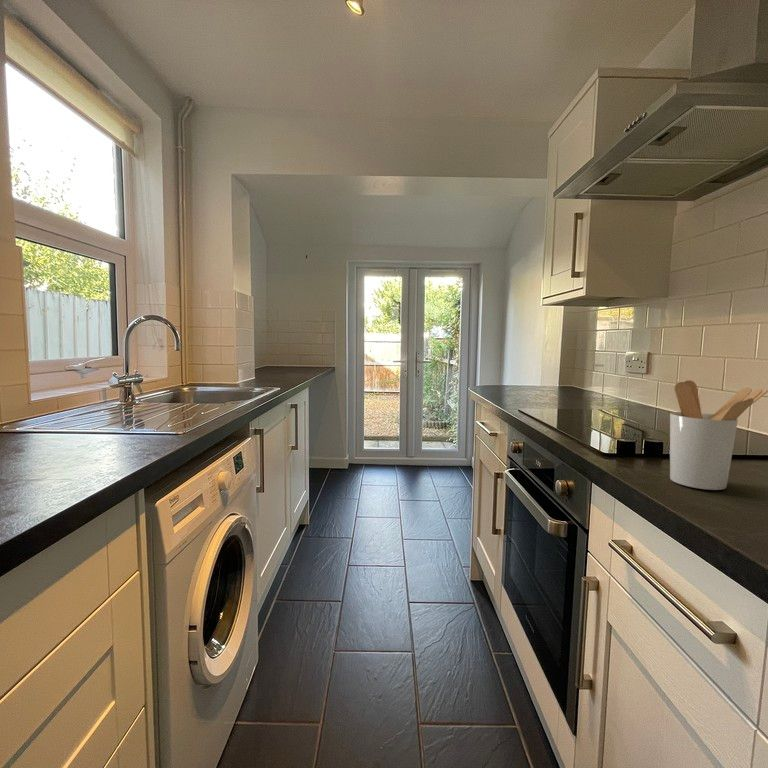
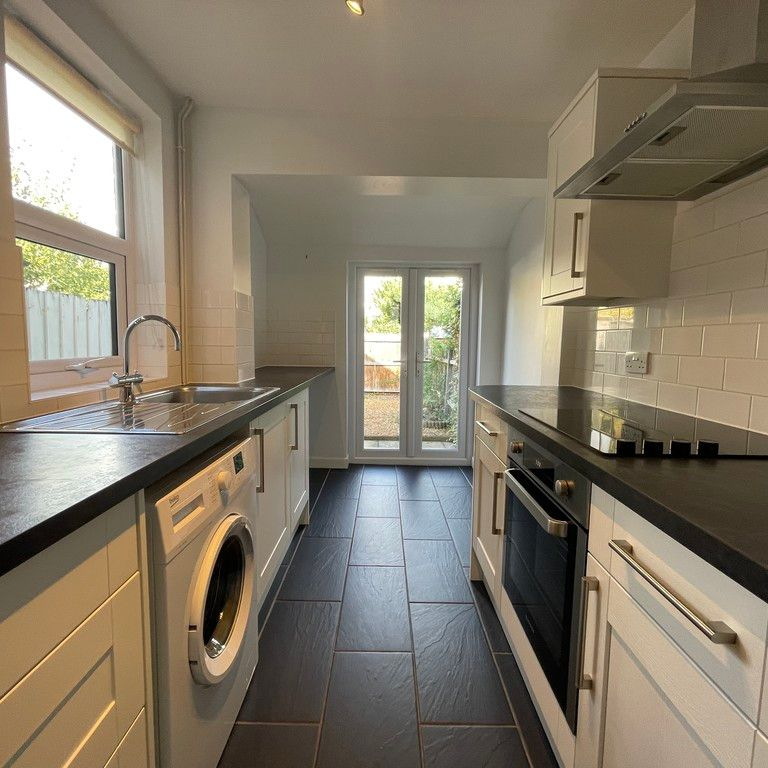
- utensil holder (715, 433)
